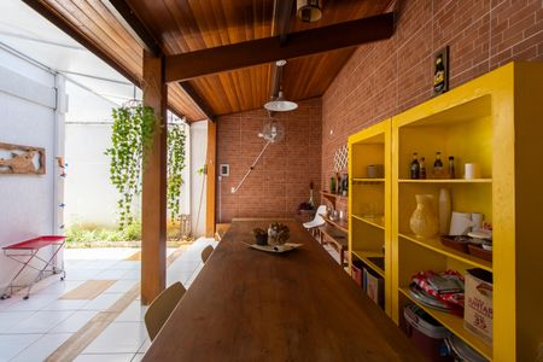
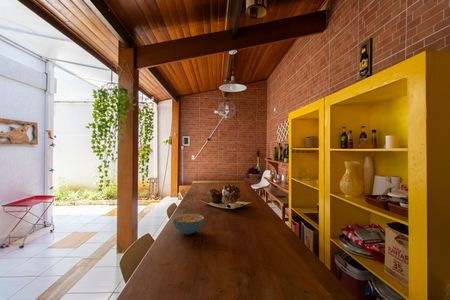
+ cereal bowl (188, 225)
